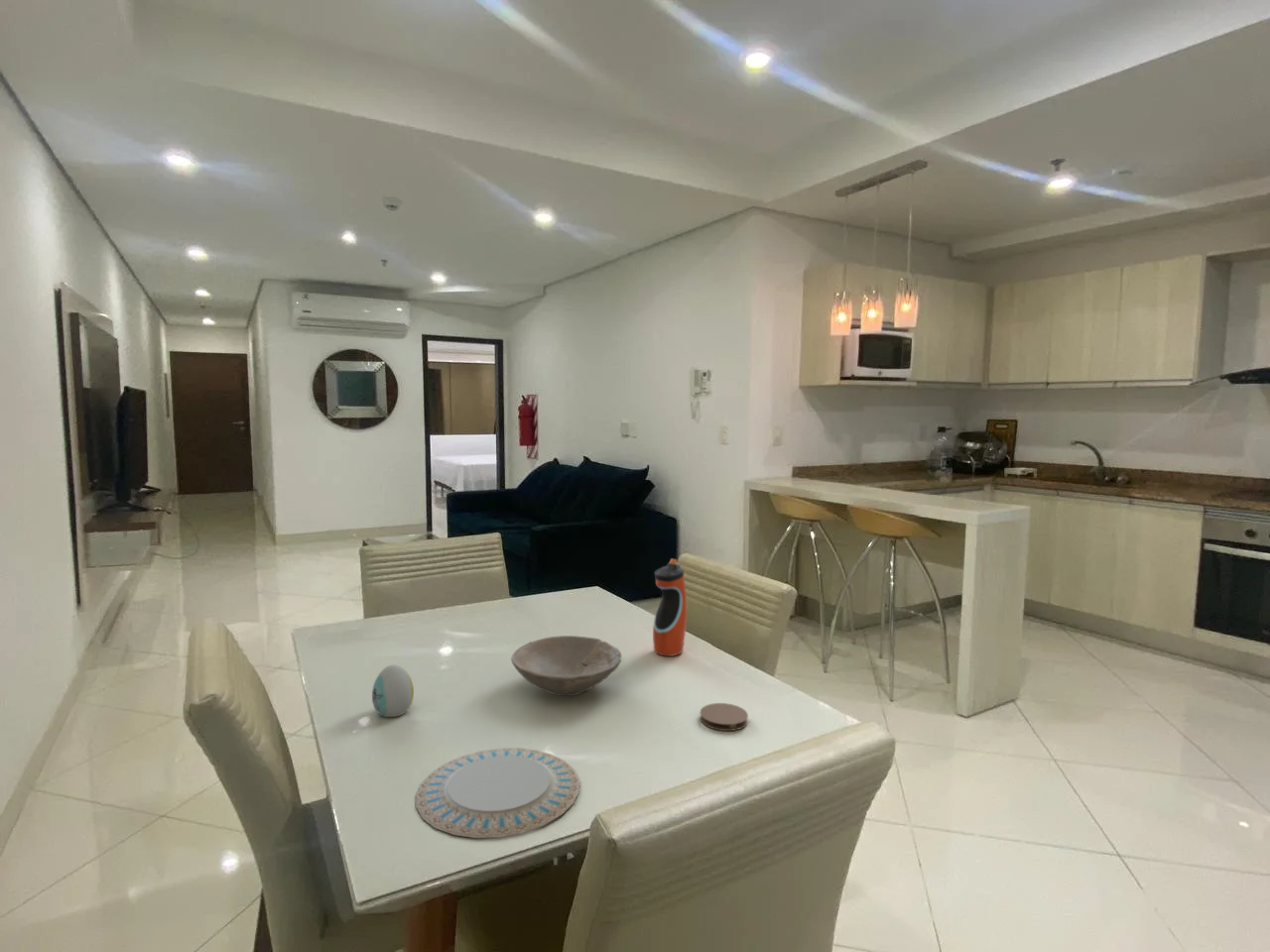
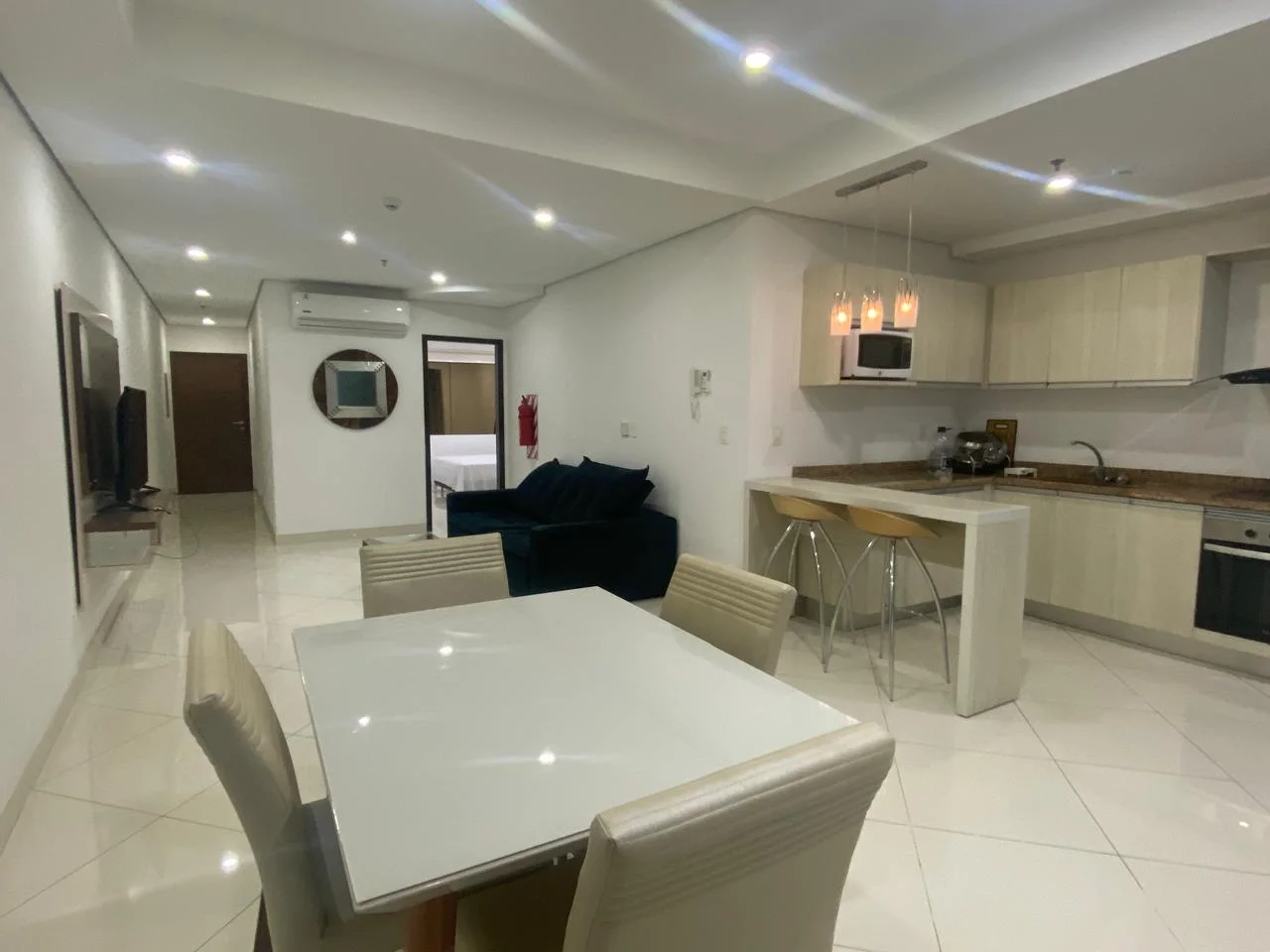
- bowl (567, 670)
- water bottle (670, 606)
- coaster (723, 716)
- chinaware (499, 784)
- decorative egg (393, 688)
